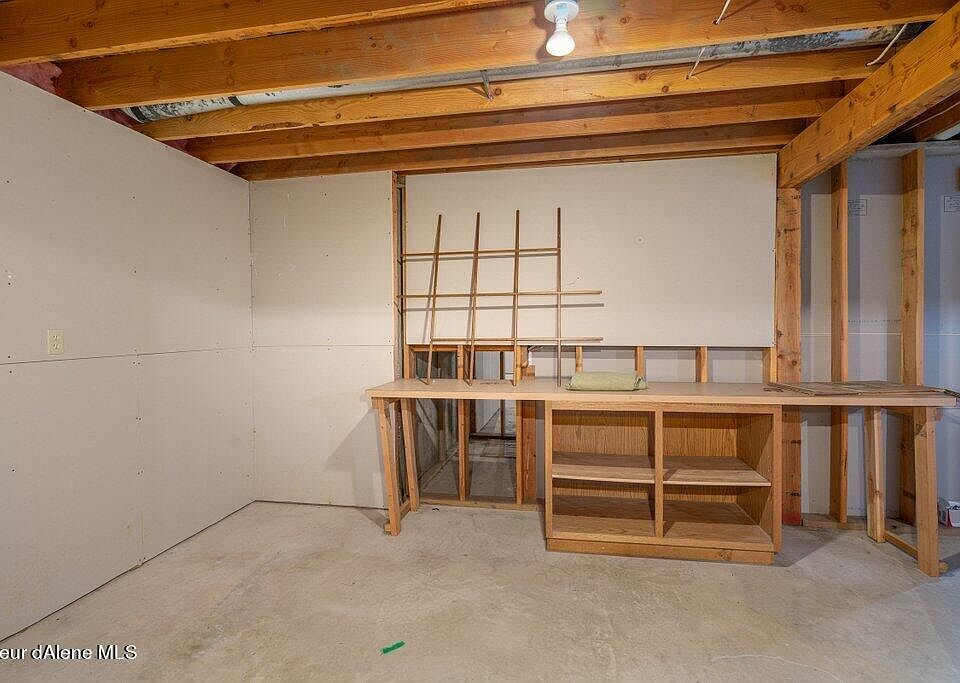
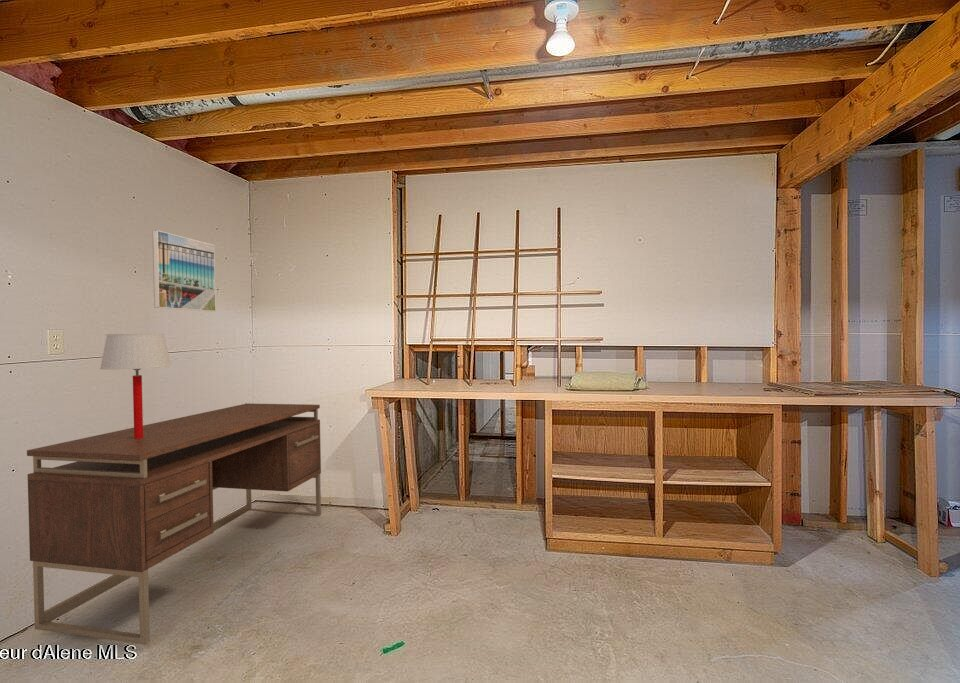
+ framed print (186, 273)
+ desk (211, 491)
+ table lamp (137, 385)
